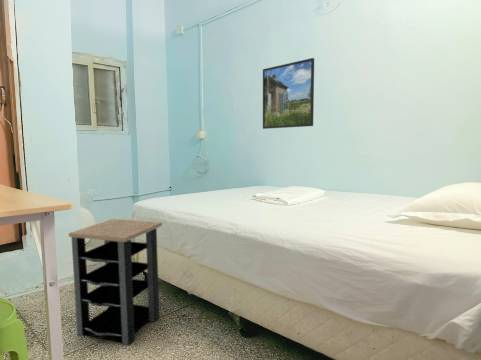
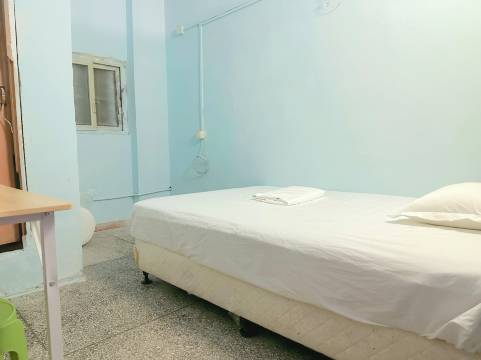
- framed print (286, 96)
- side table (119, 277)
